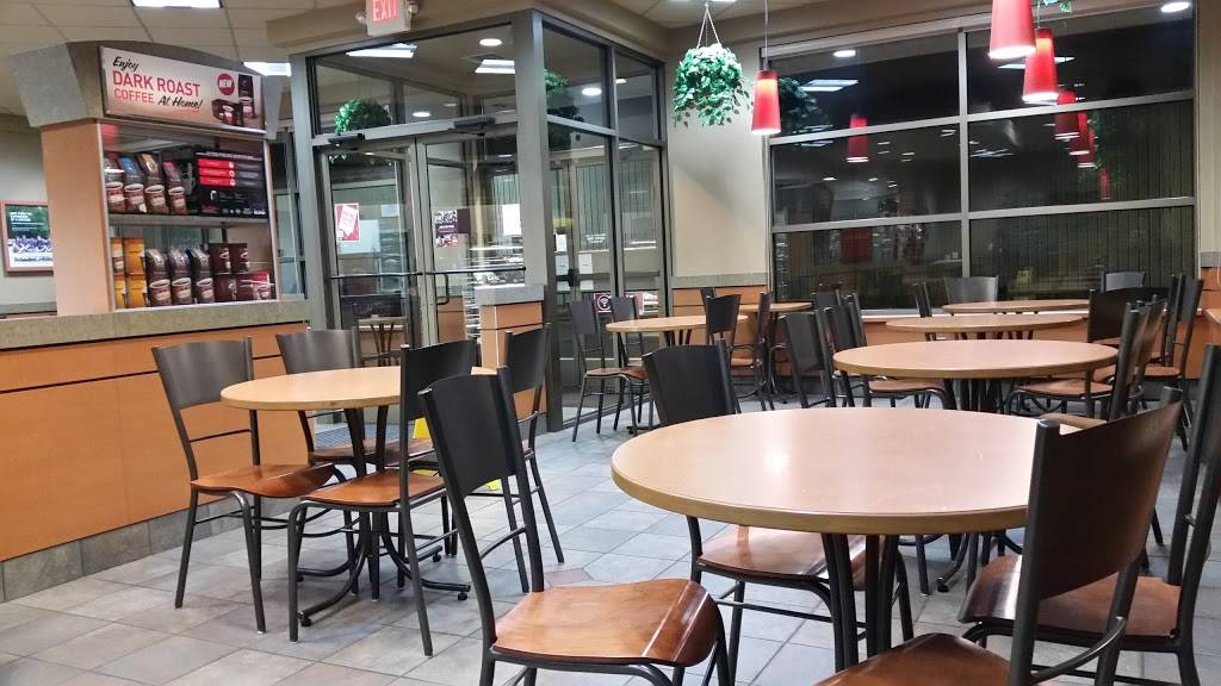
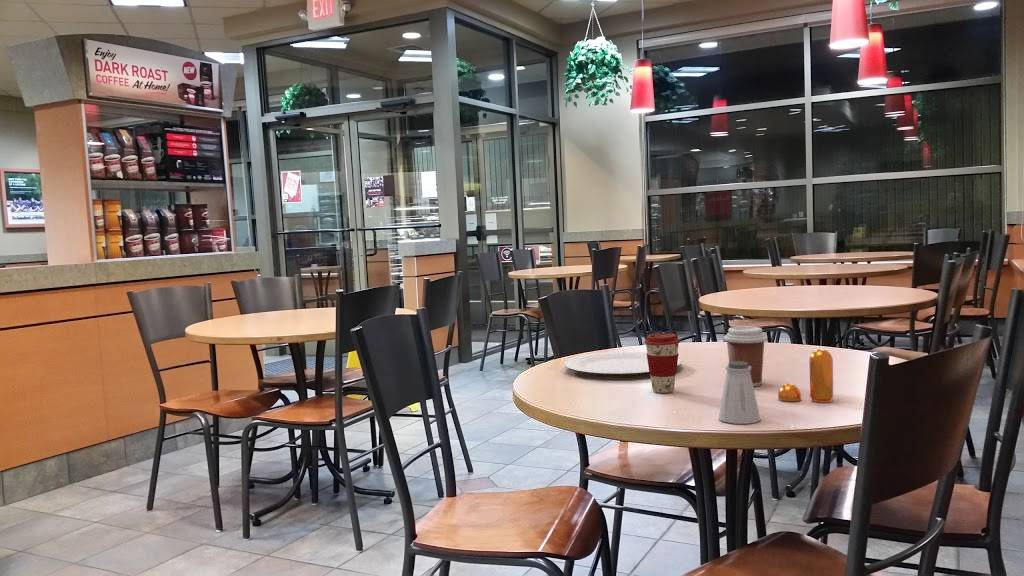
+ pepper shaker (810, 374)
+ coffee cup (662, 362)
+ plate (622, 364)
+ saltshaker (738, 390)
+ coffee cup (745, 356)
